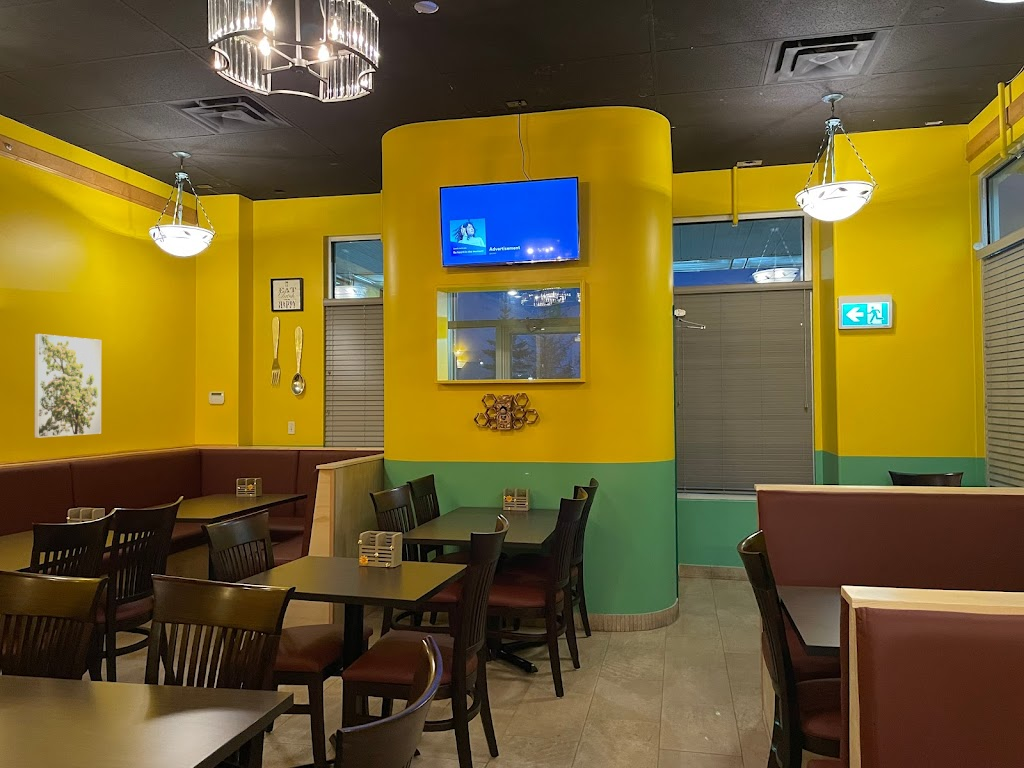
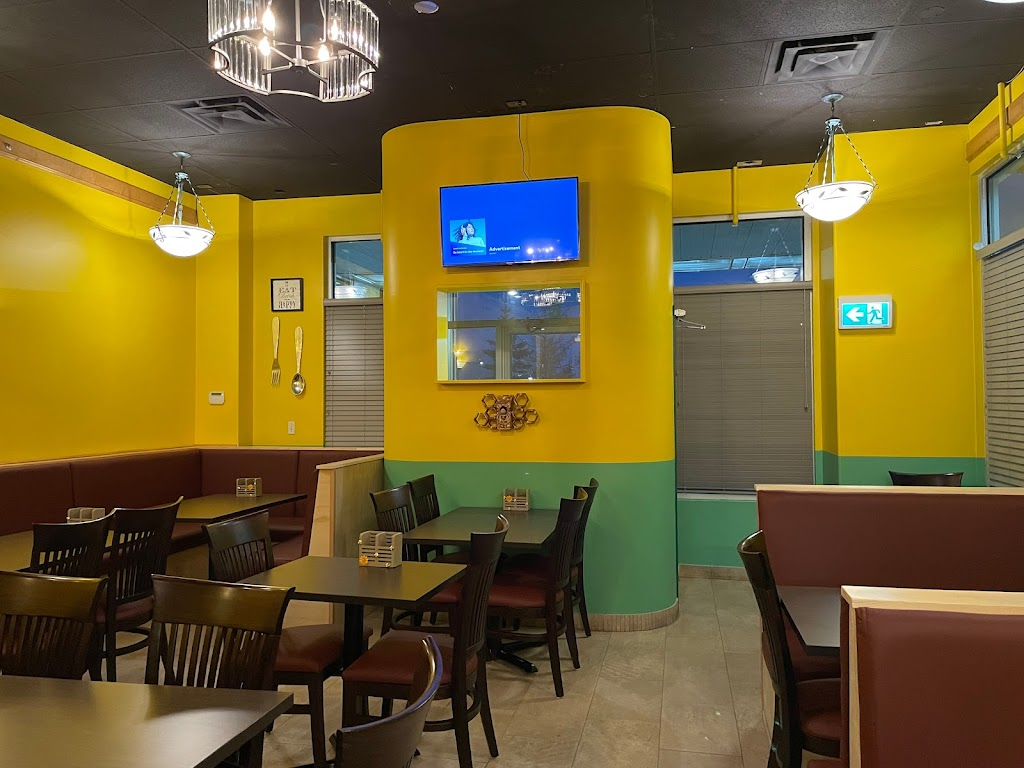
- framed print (69, 386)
